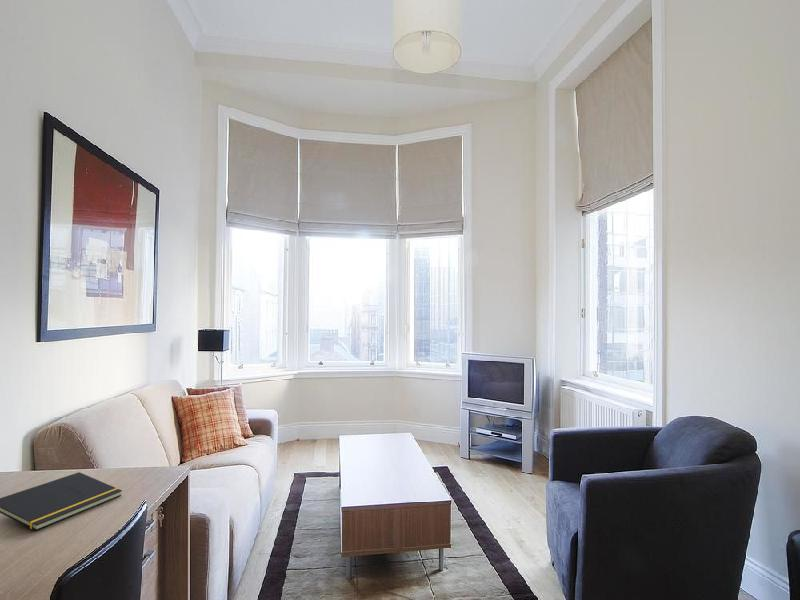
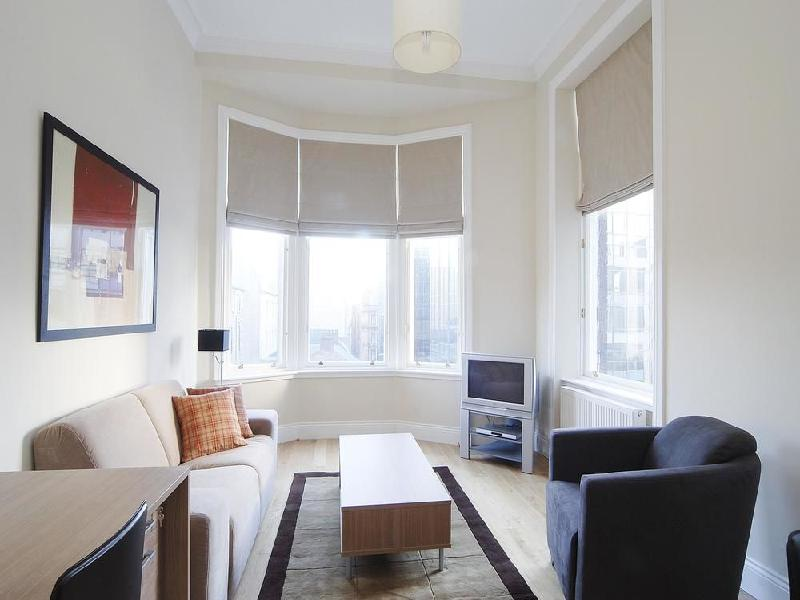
- notepad (59, 498)
